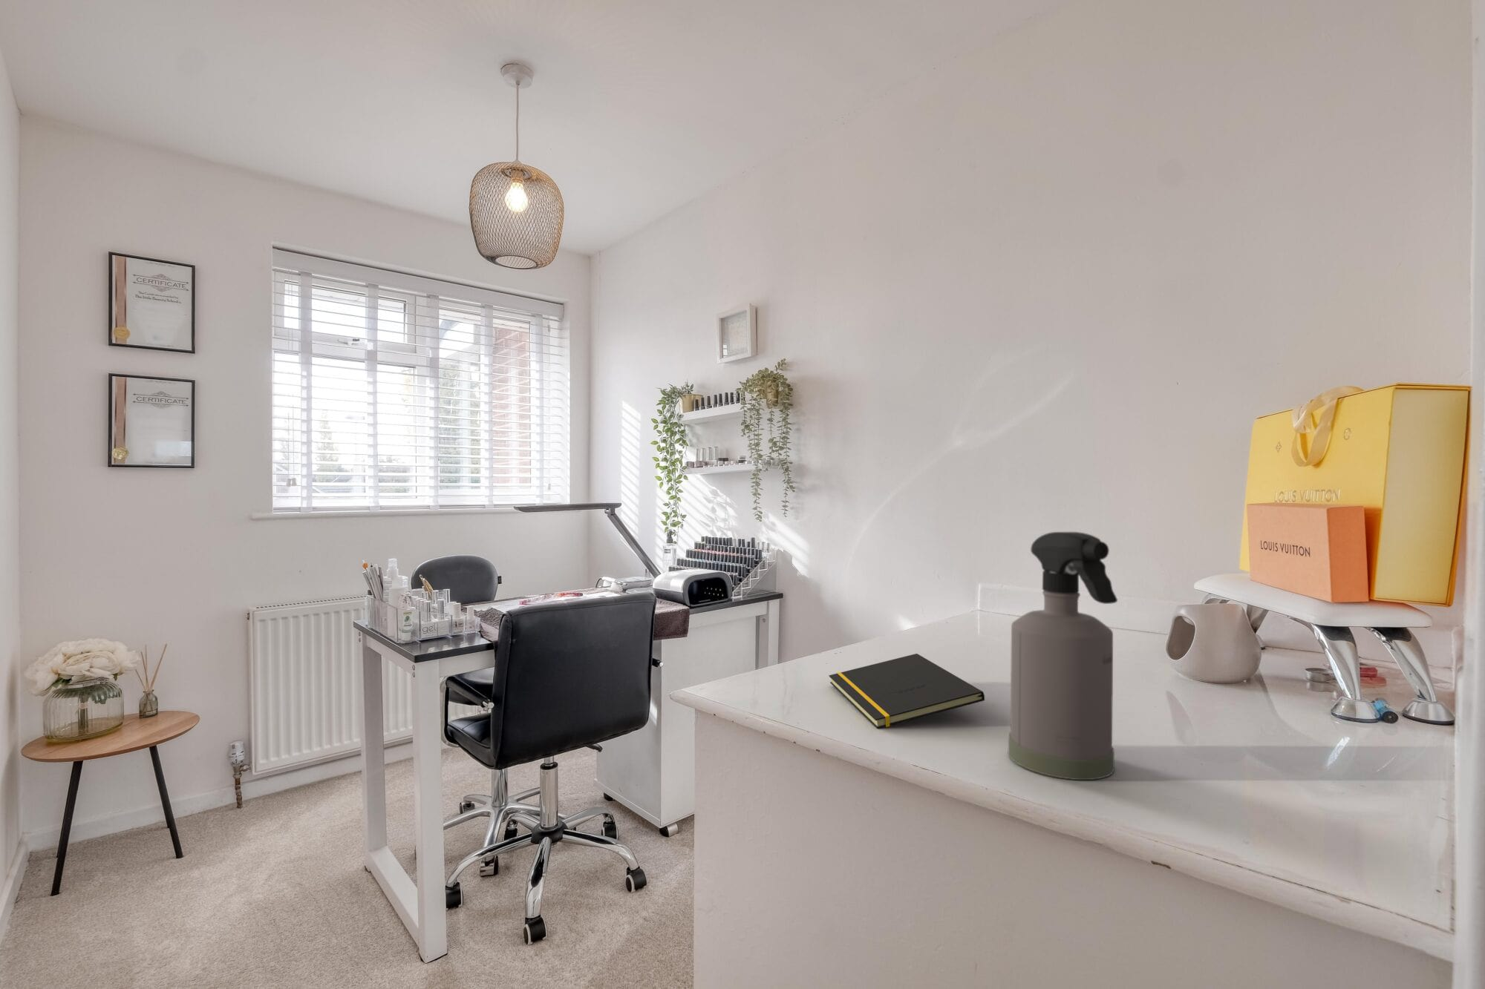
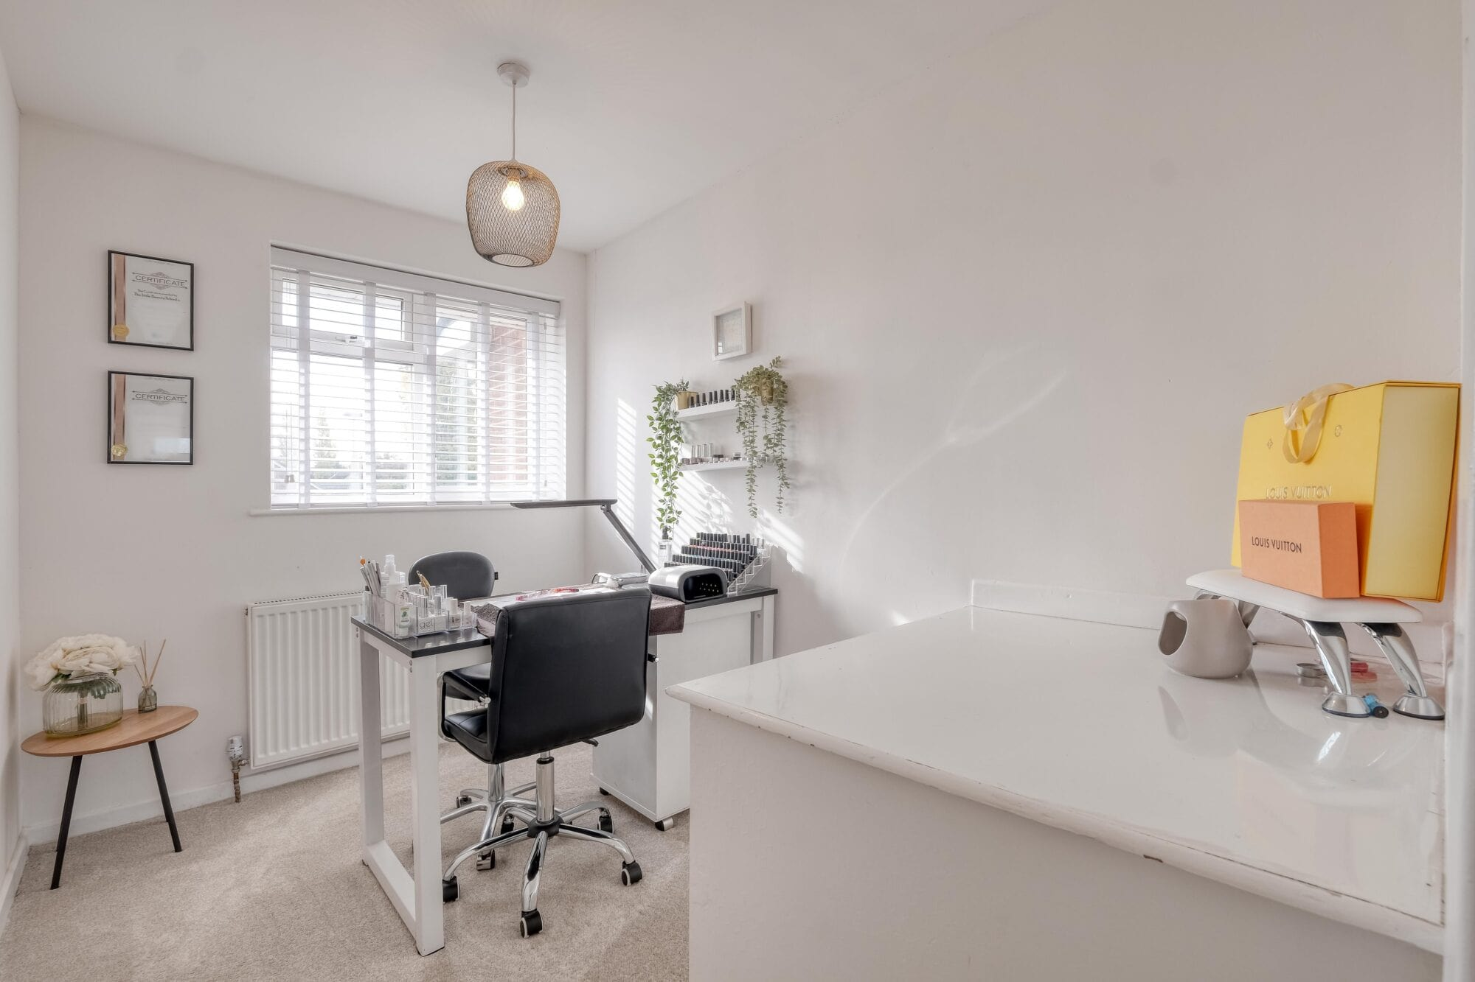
- notepad (899, 687)
- spray bottle (1065, 647)
